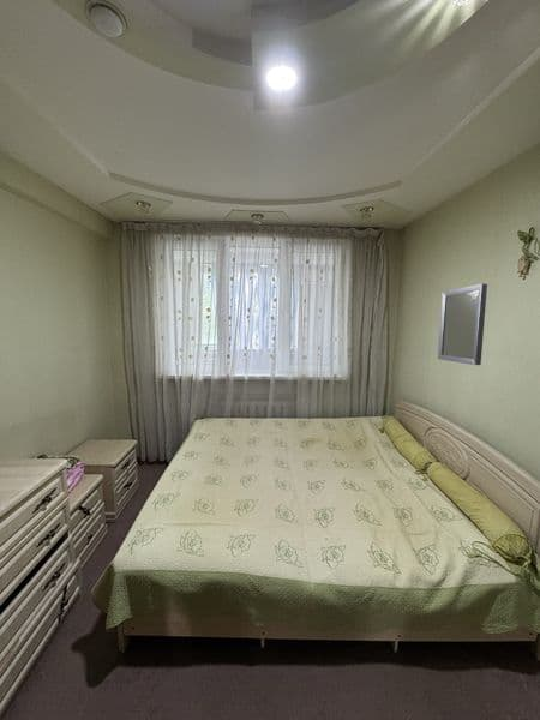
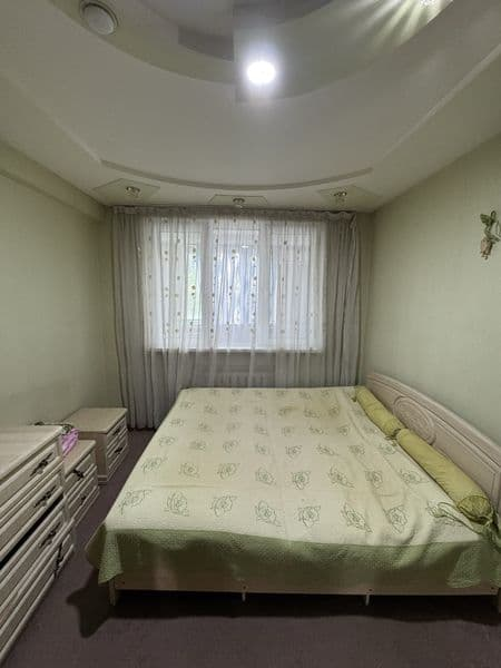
- home mirror (460, 325)
